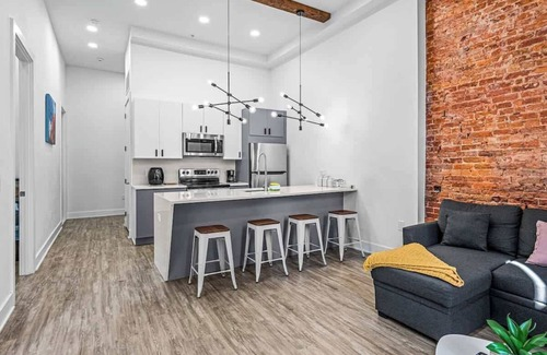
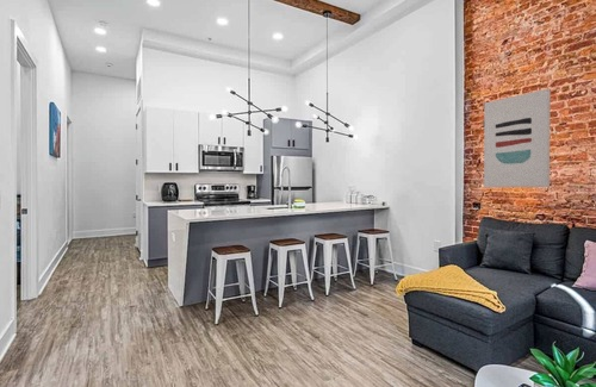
+ wall art (514, 142)
